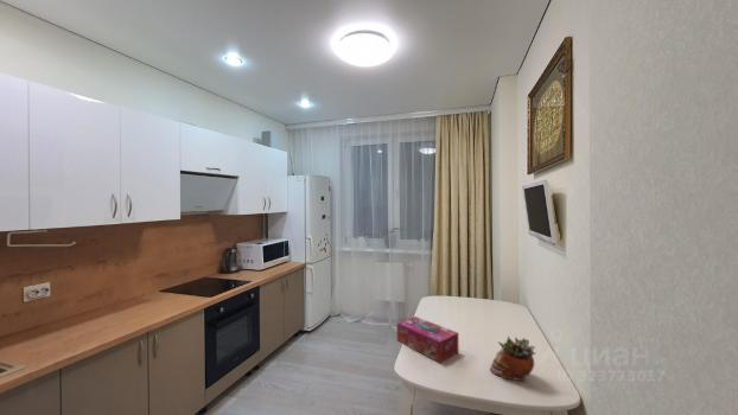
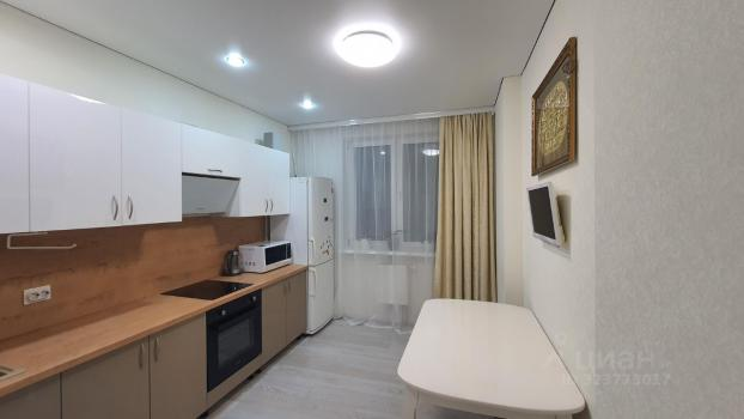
- succulent planter (511, 356)
- tissue box (426, 337)
